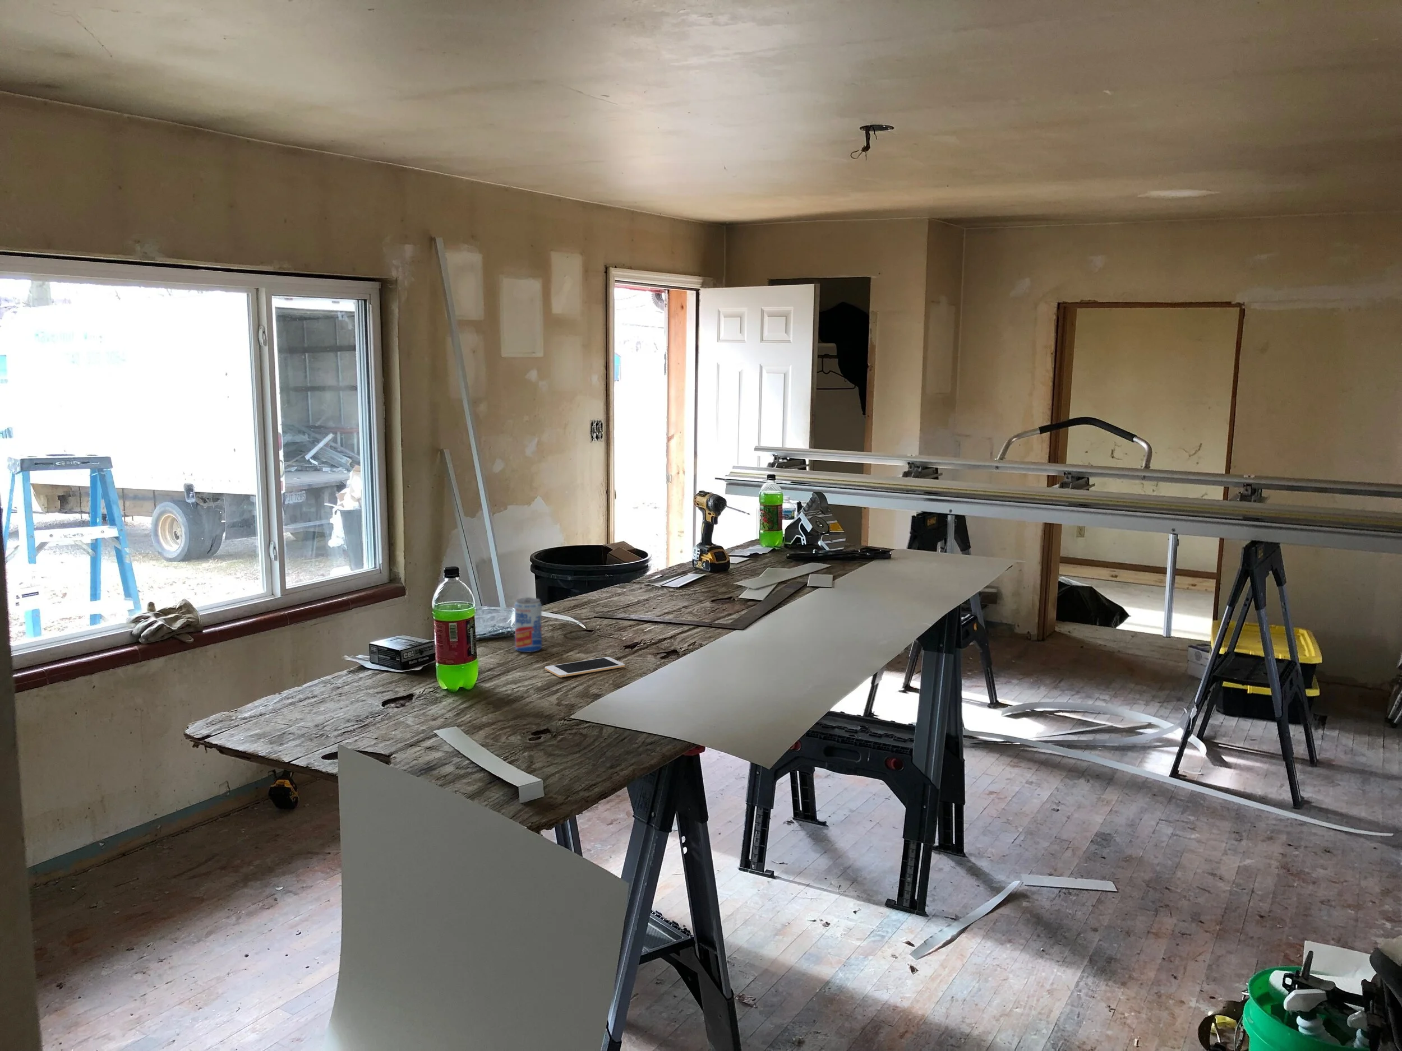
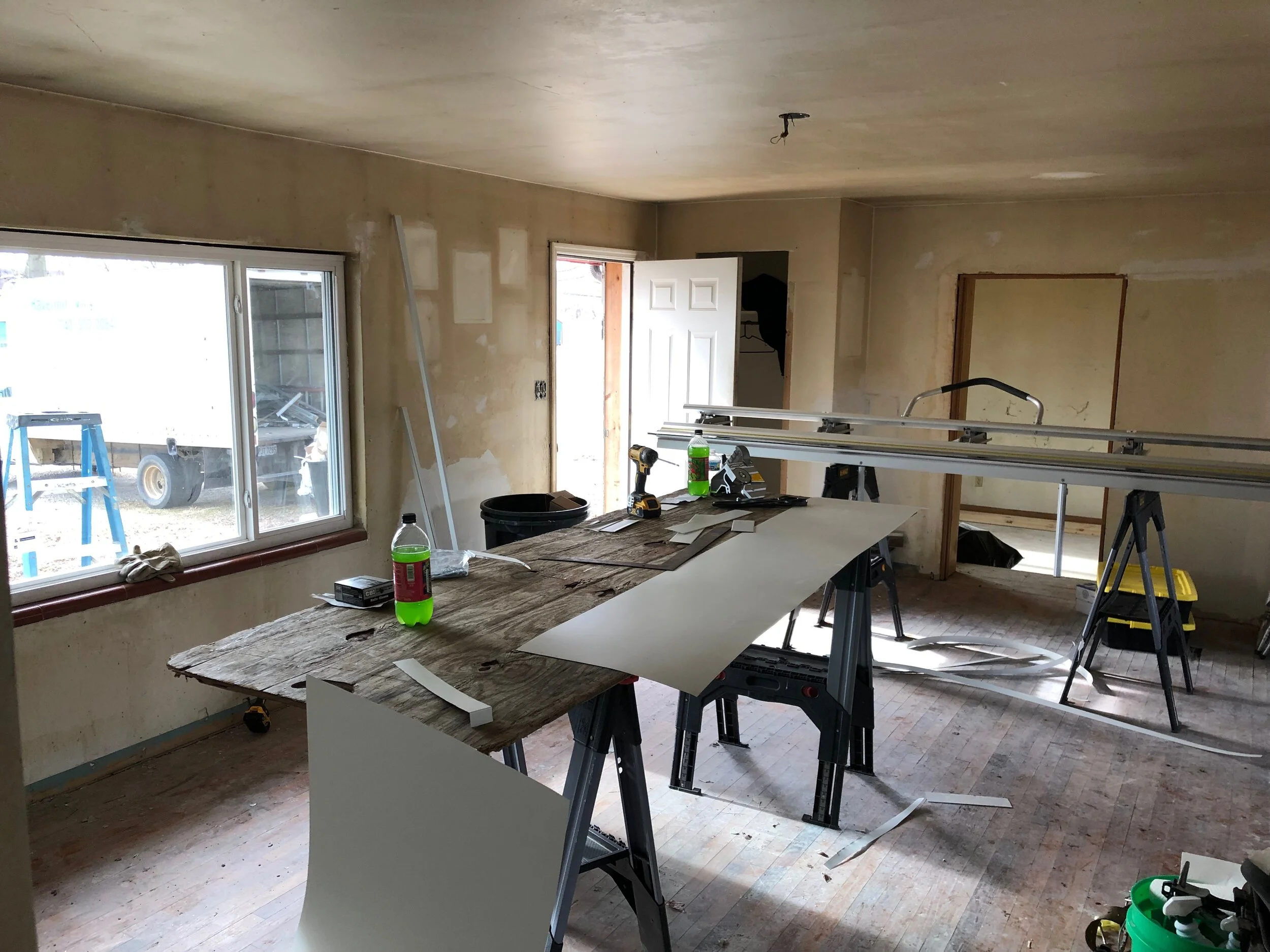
- beverage can (529, 624)
- cell phone (585, 667)
